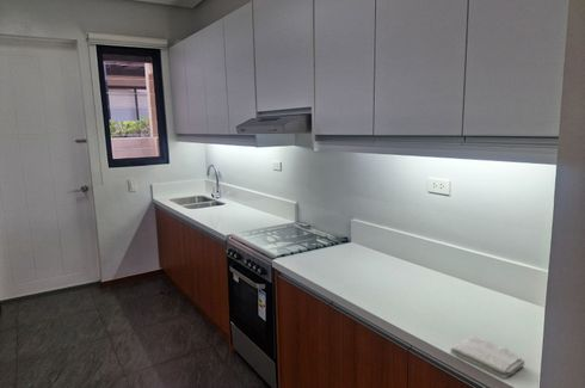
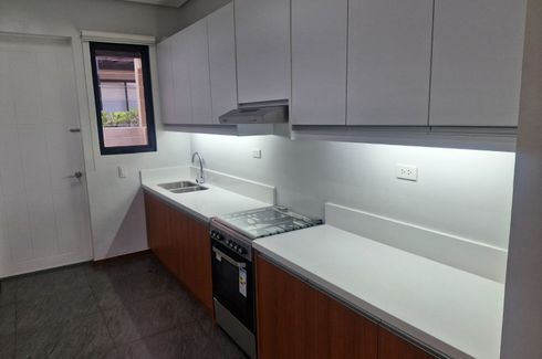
- washcloth (486, 355)
